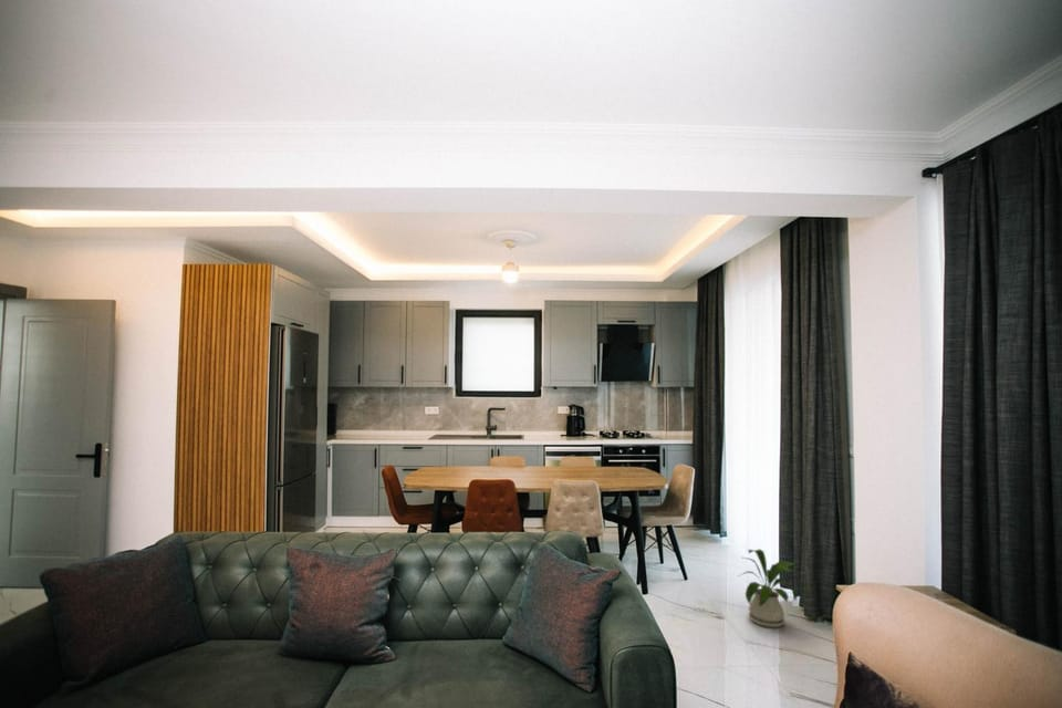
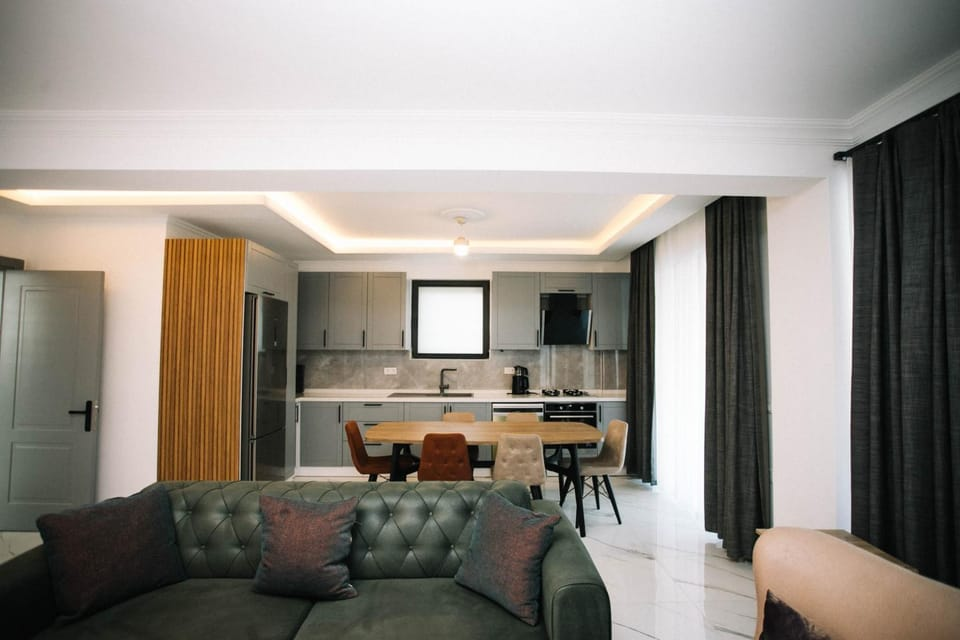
- house plant (773, 583)
